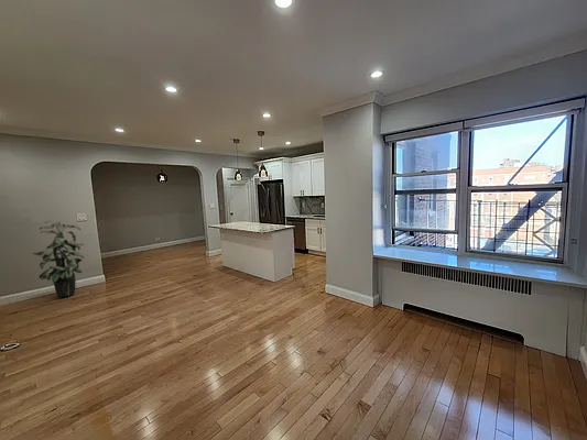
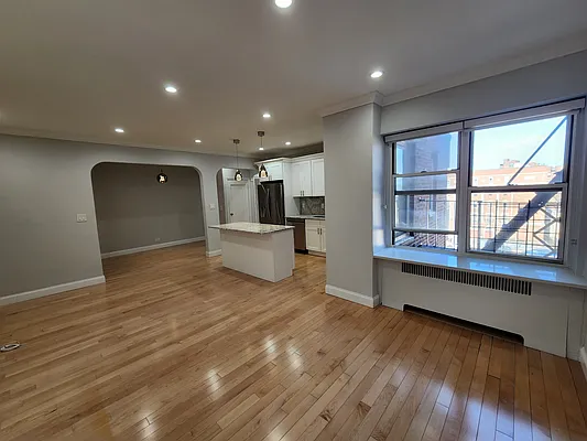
- indoor plant (59, 258)
